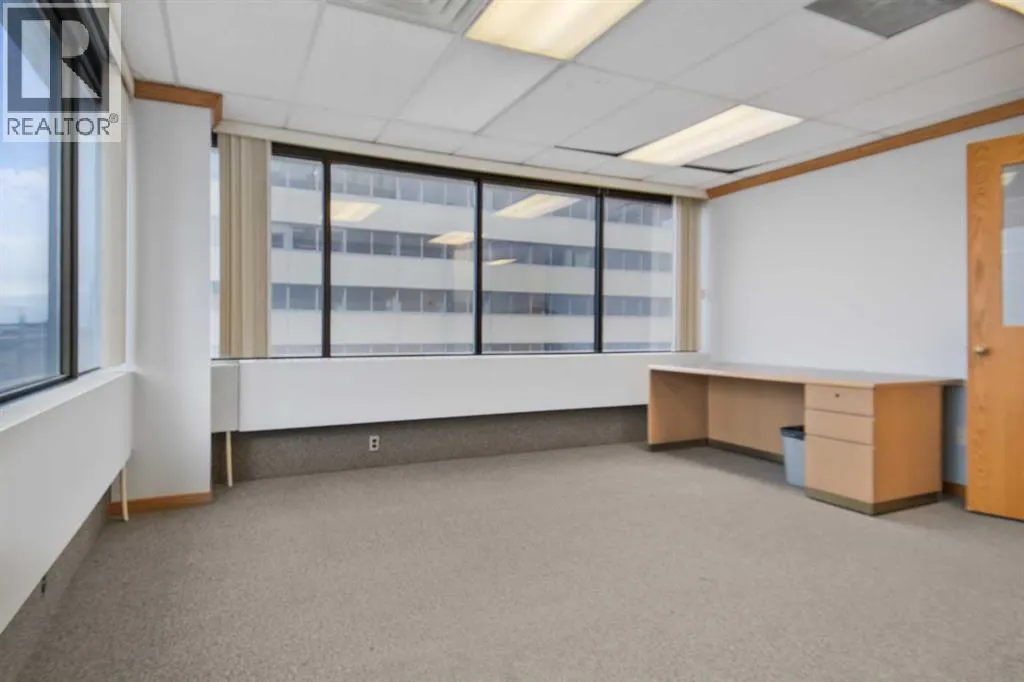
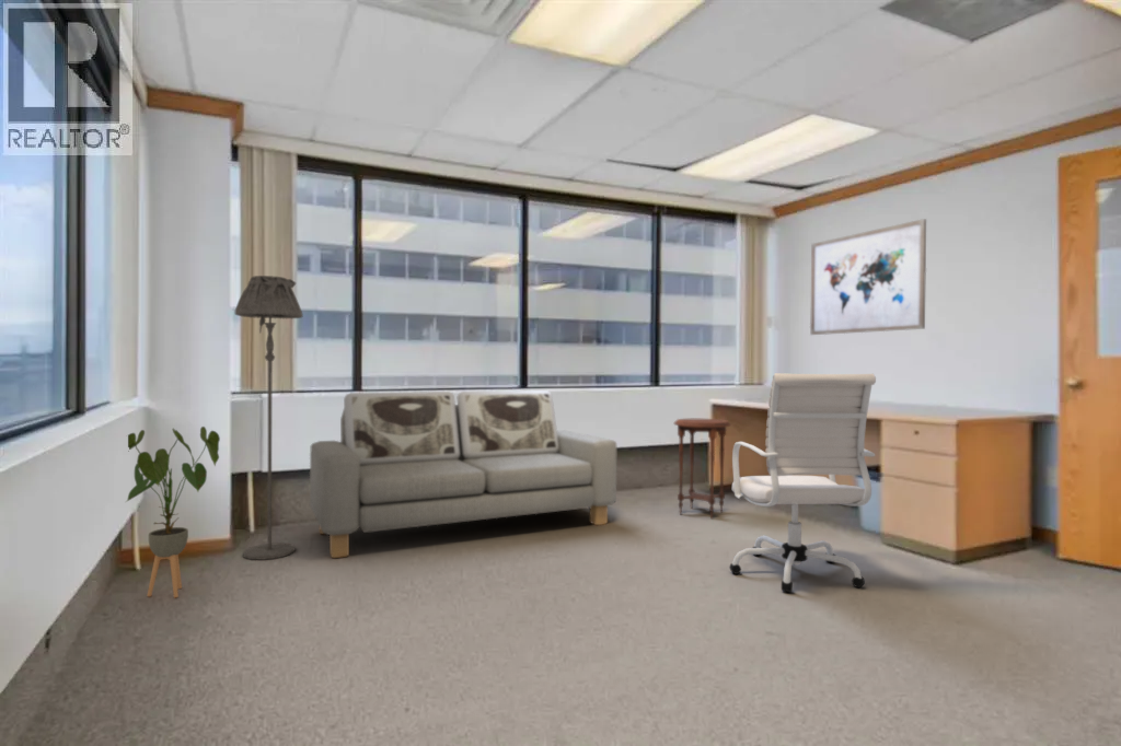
+ side table (692, 466)
+ wall art (863, 282)
+ house plant (162, 509)
+ office chair (793, 473)
+ floor lamp (269, 415)
+ sofa (466, 459)
